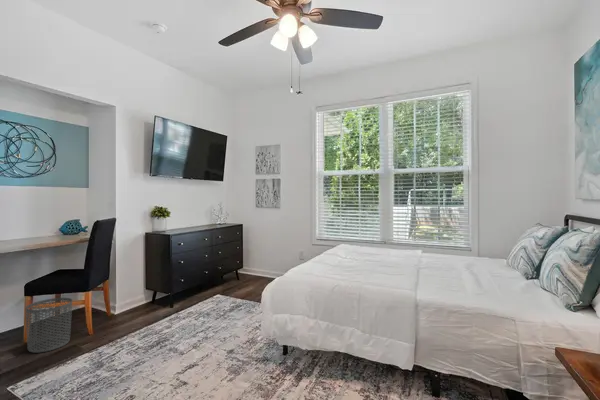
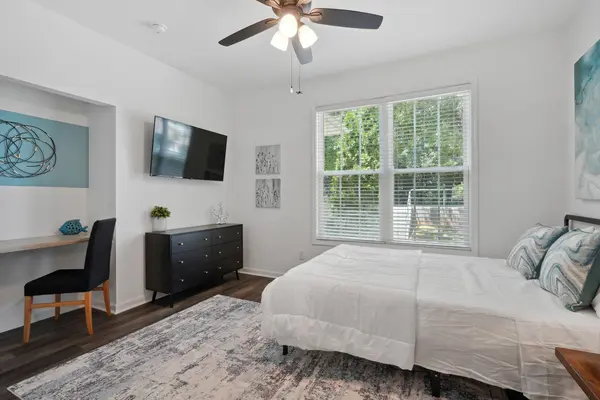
- waste bin (49, 324)
